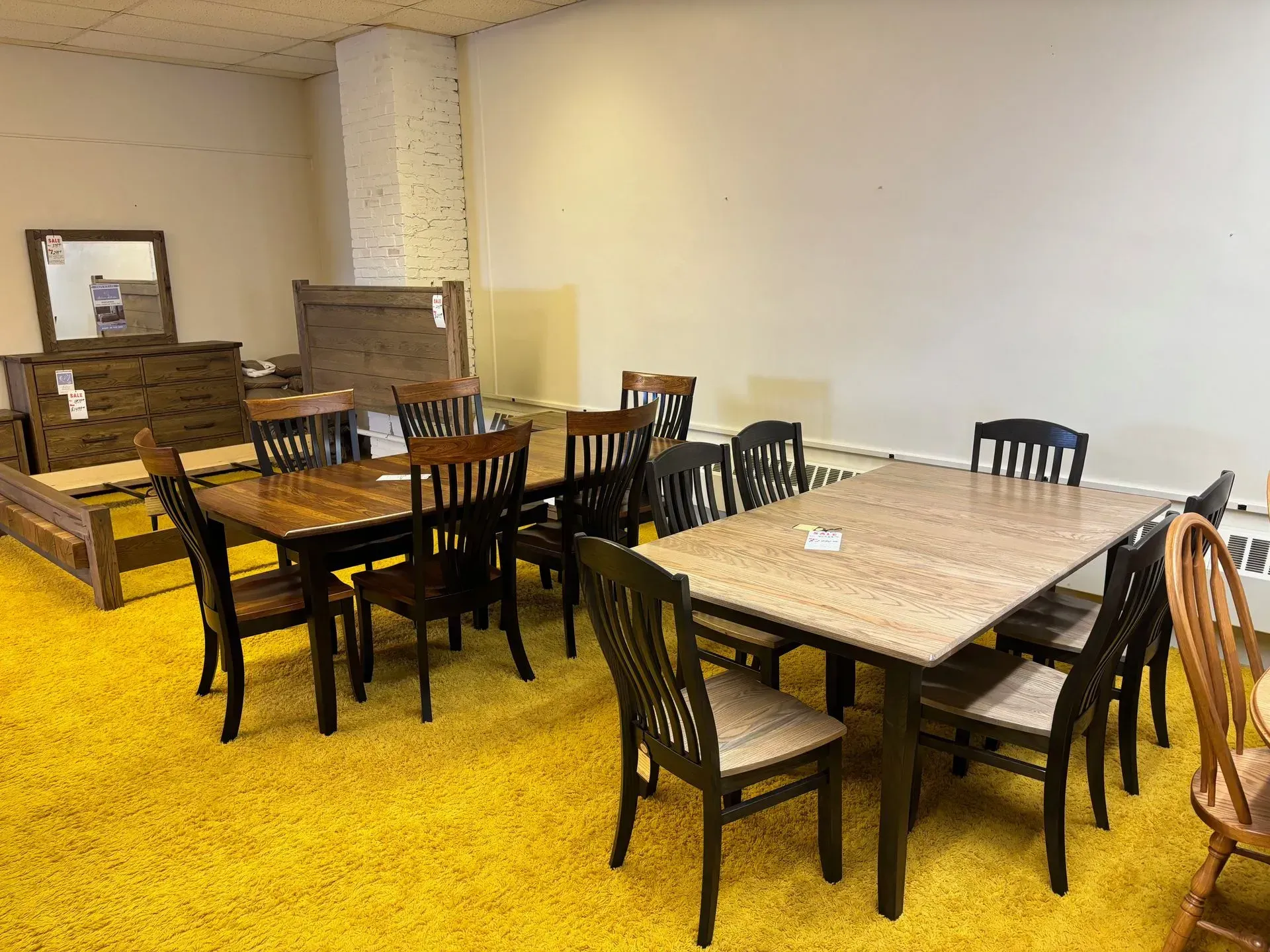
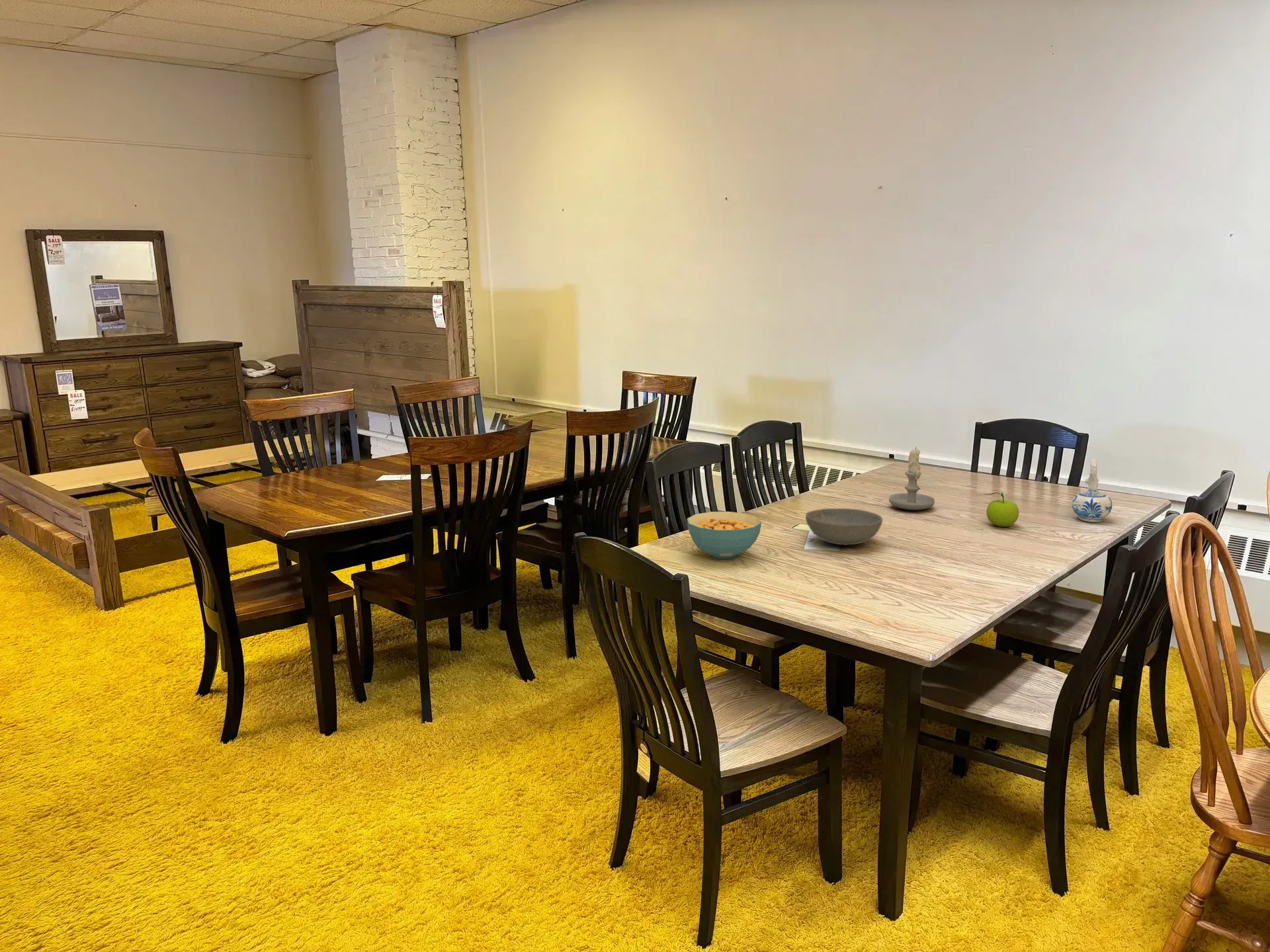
+ cereal bowl (723, 537)
+ fruit (997, 508)
+ bowl (843, 529)
+ candle (913, 477)
+ ceramic pitcher (1093, 490)
